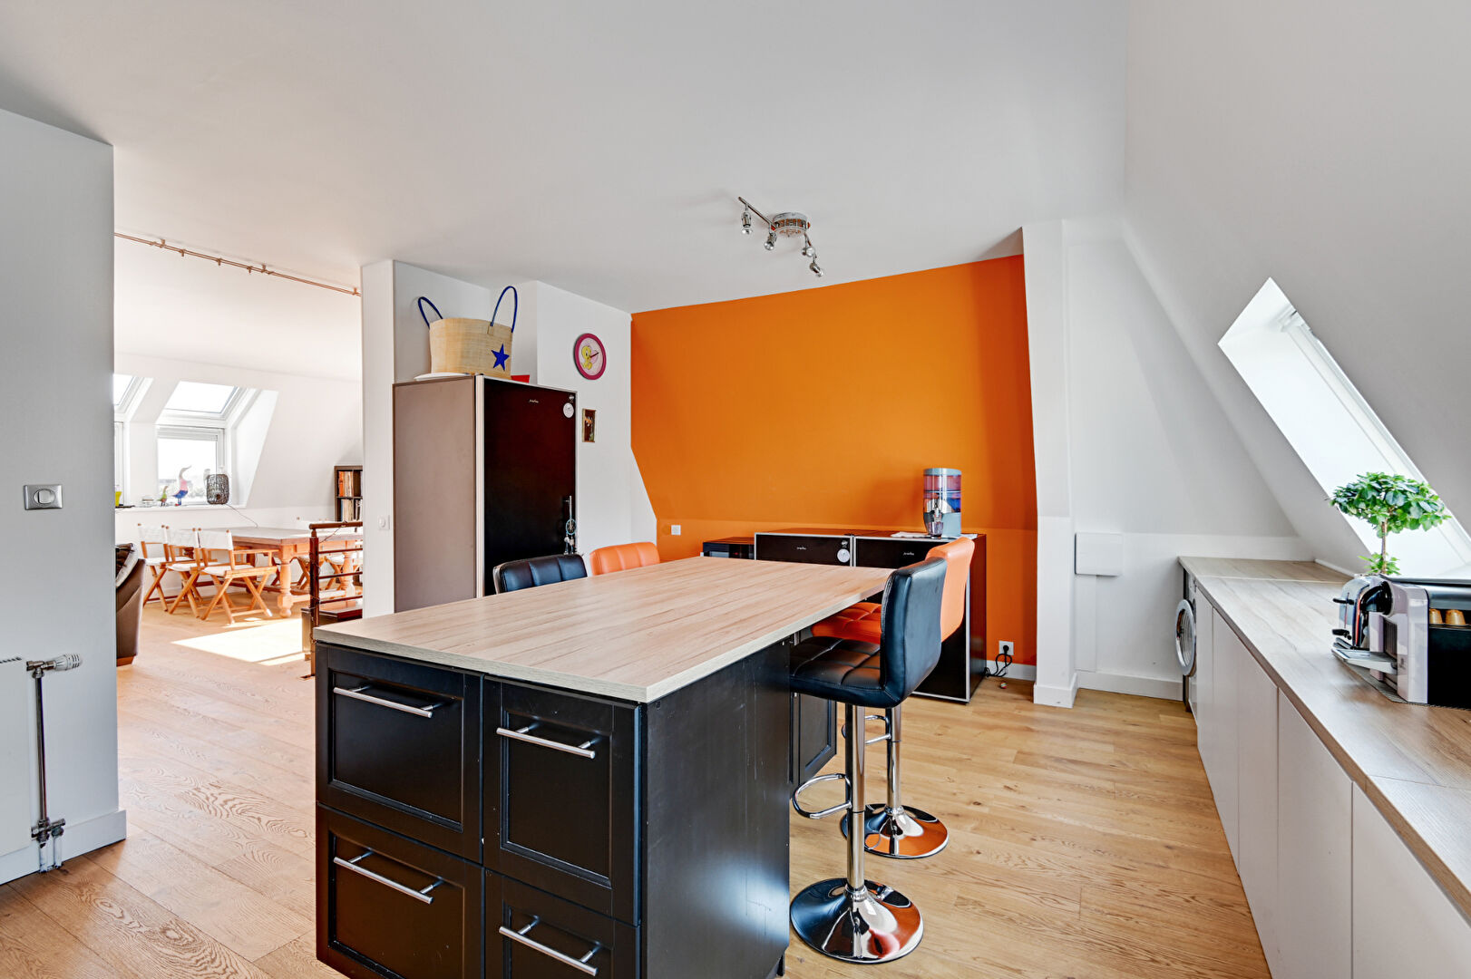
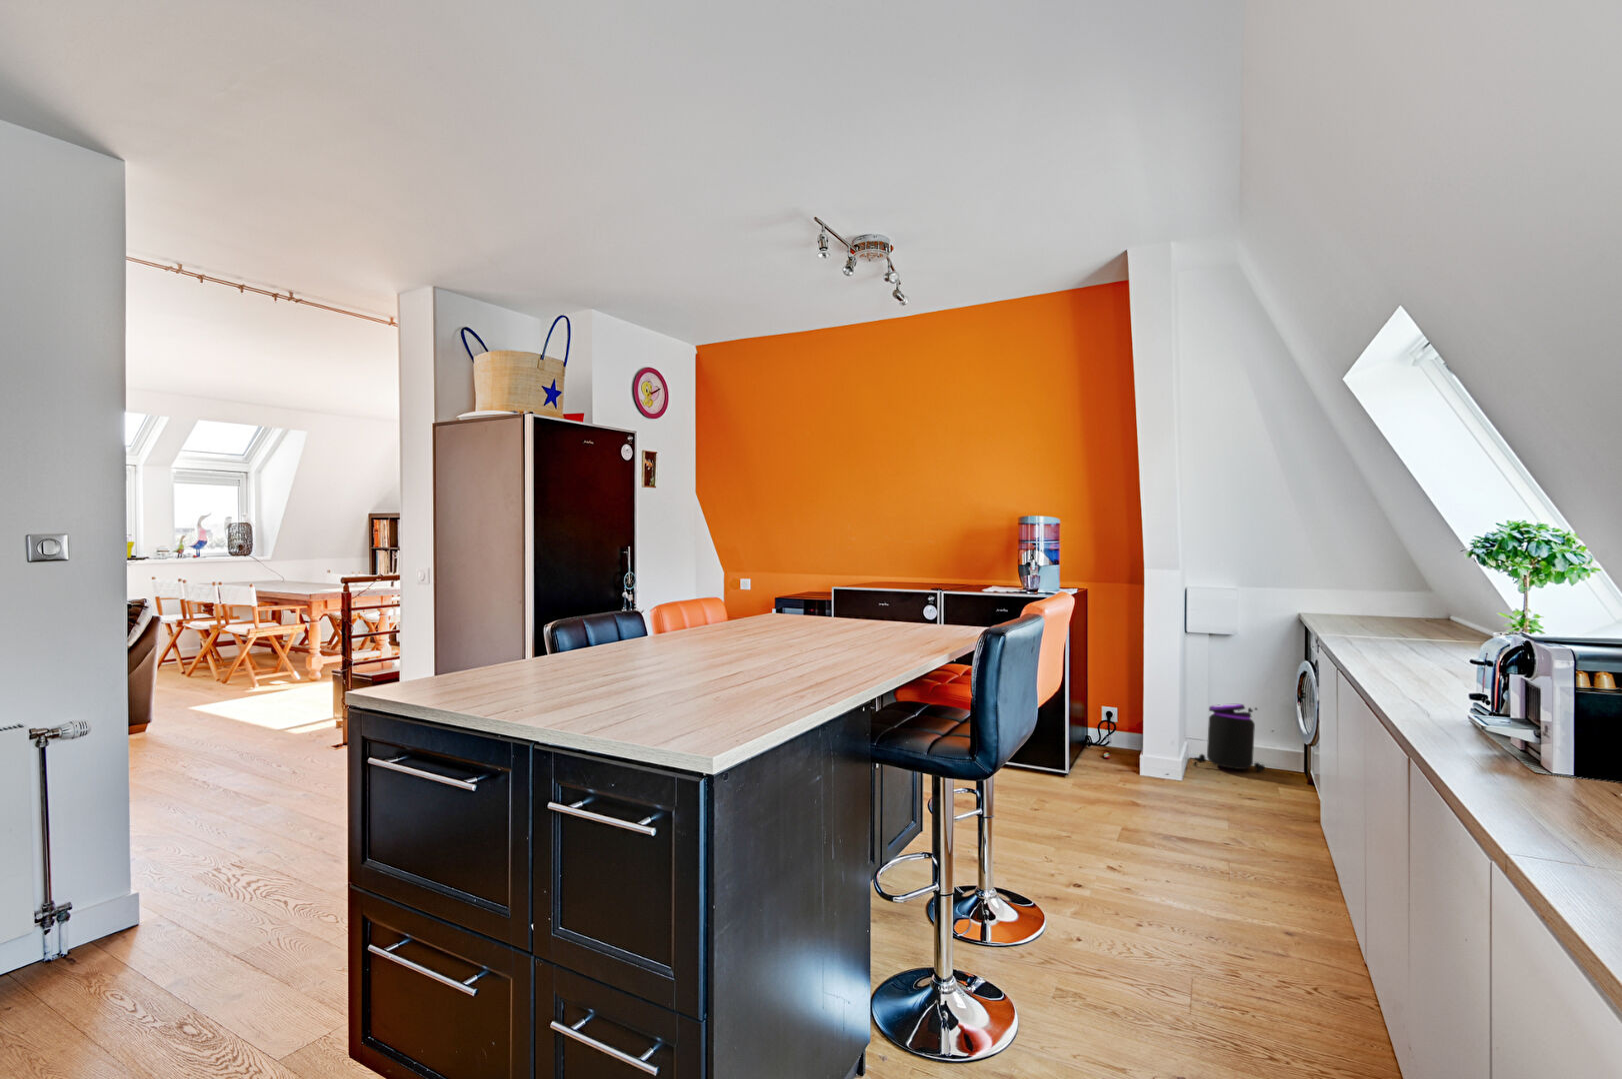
+ trash can (1227, 735)
